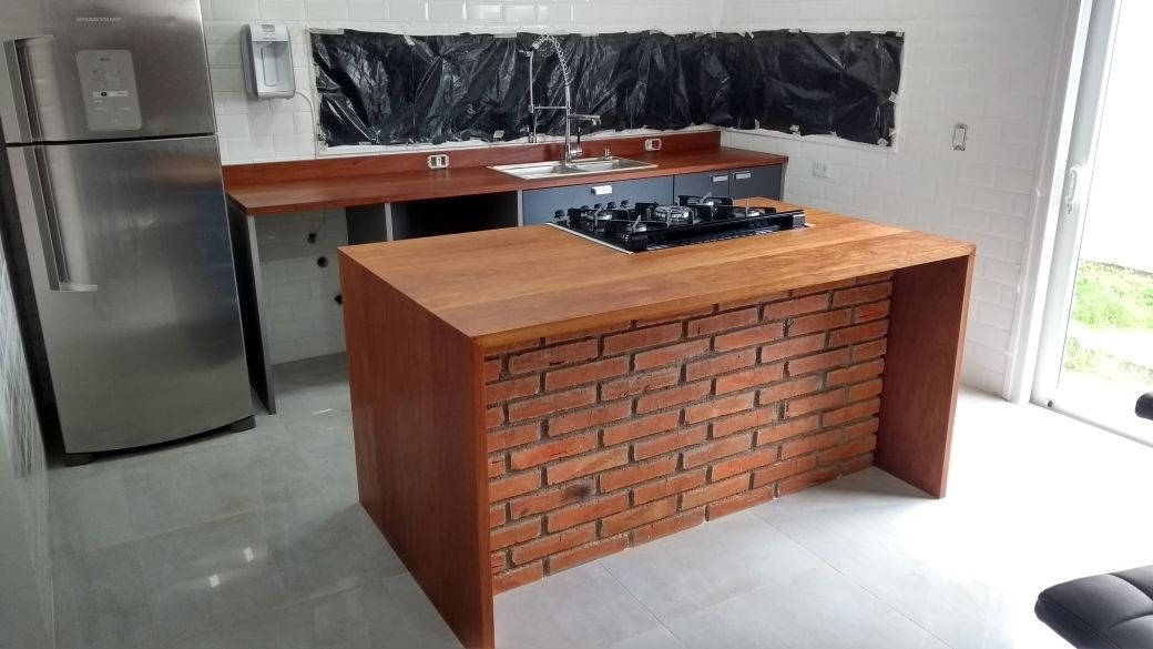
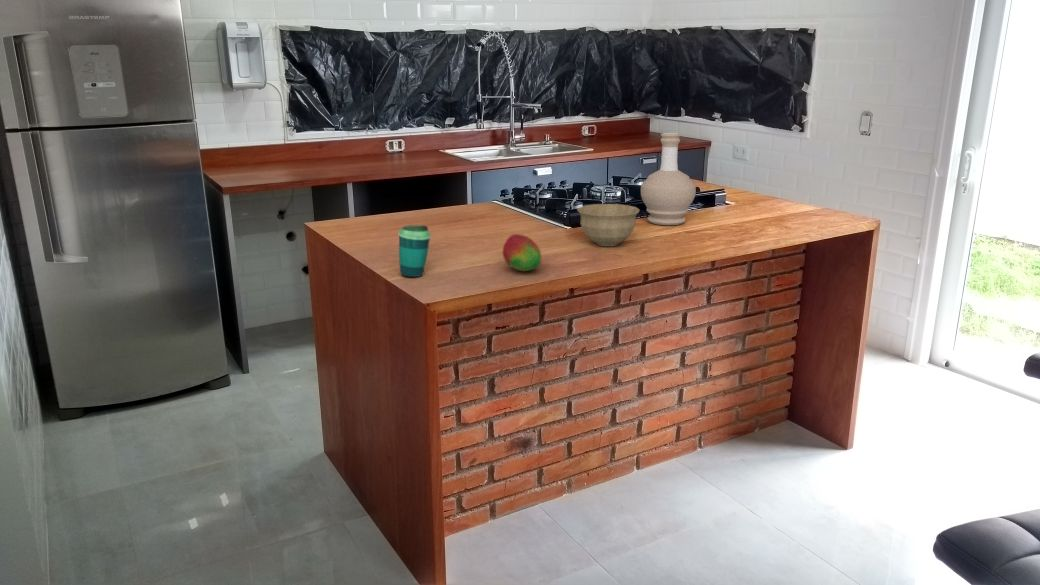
+ fruit (523, 253)
+ bowl (607, 226)
+ cup (415, 251)
+ bottle (668, 178)
